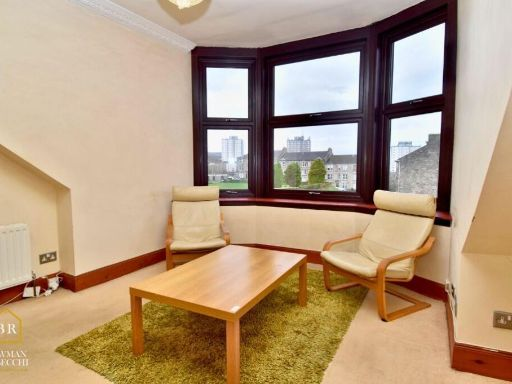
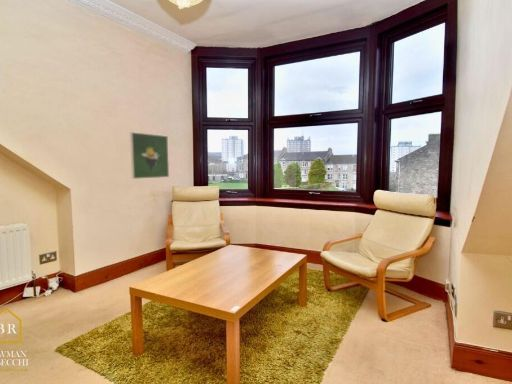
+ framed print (150, 156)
